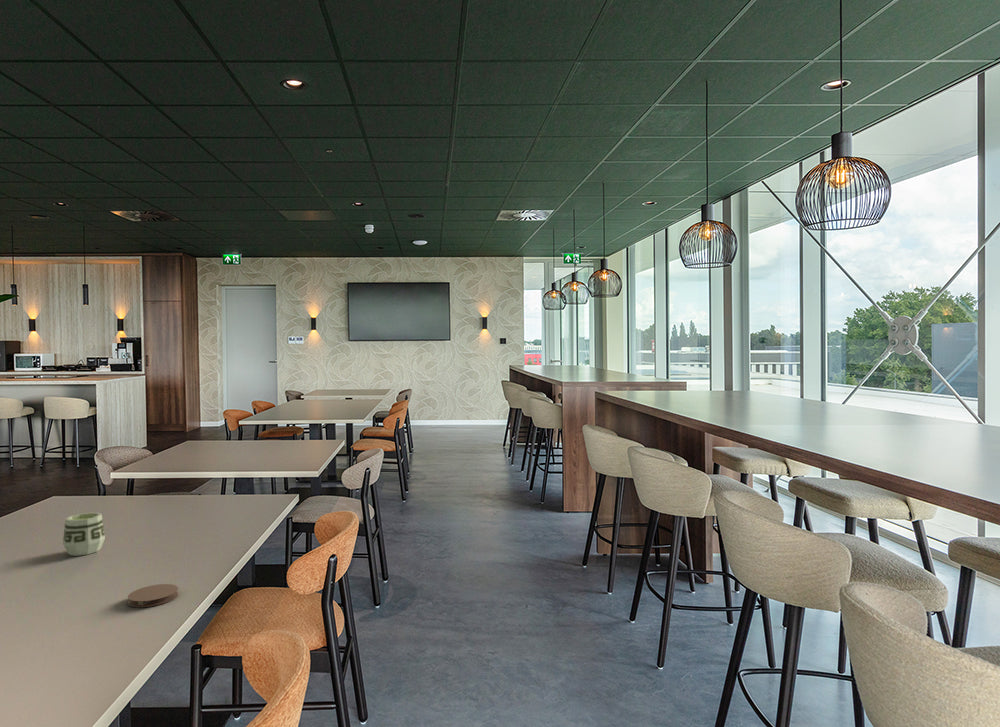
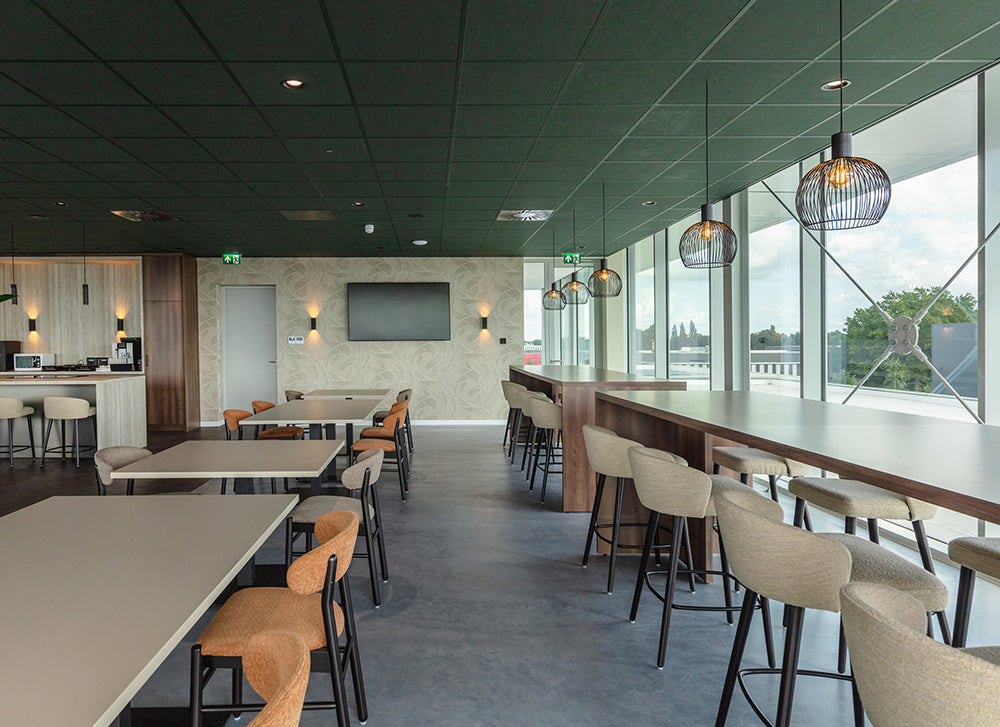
- cup (84, 533)
- coaster (153, 595)
